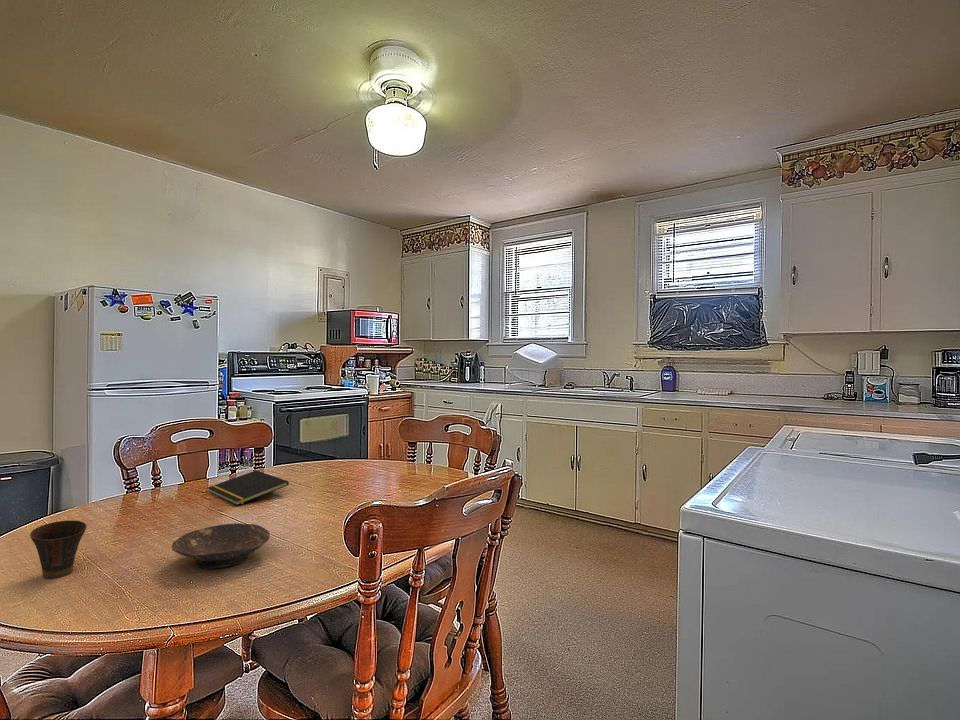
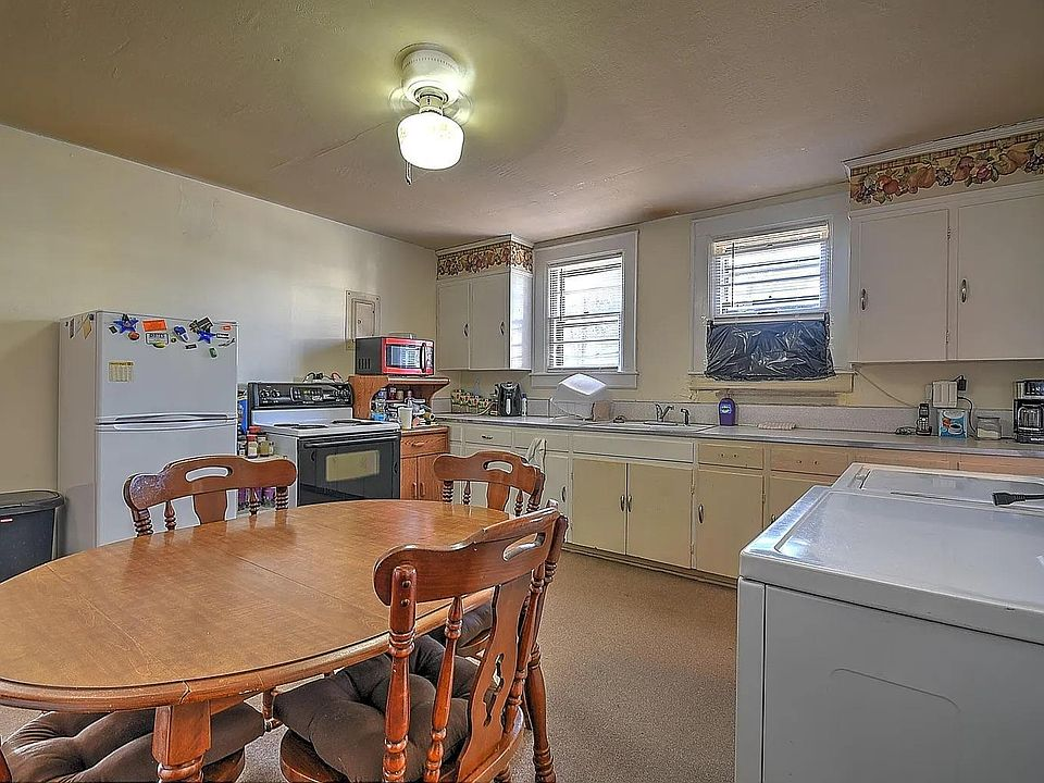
- bowl (222, 548)
- notepad (247, 486)
- cup (58, 551)
